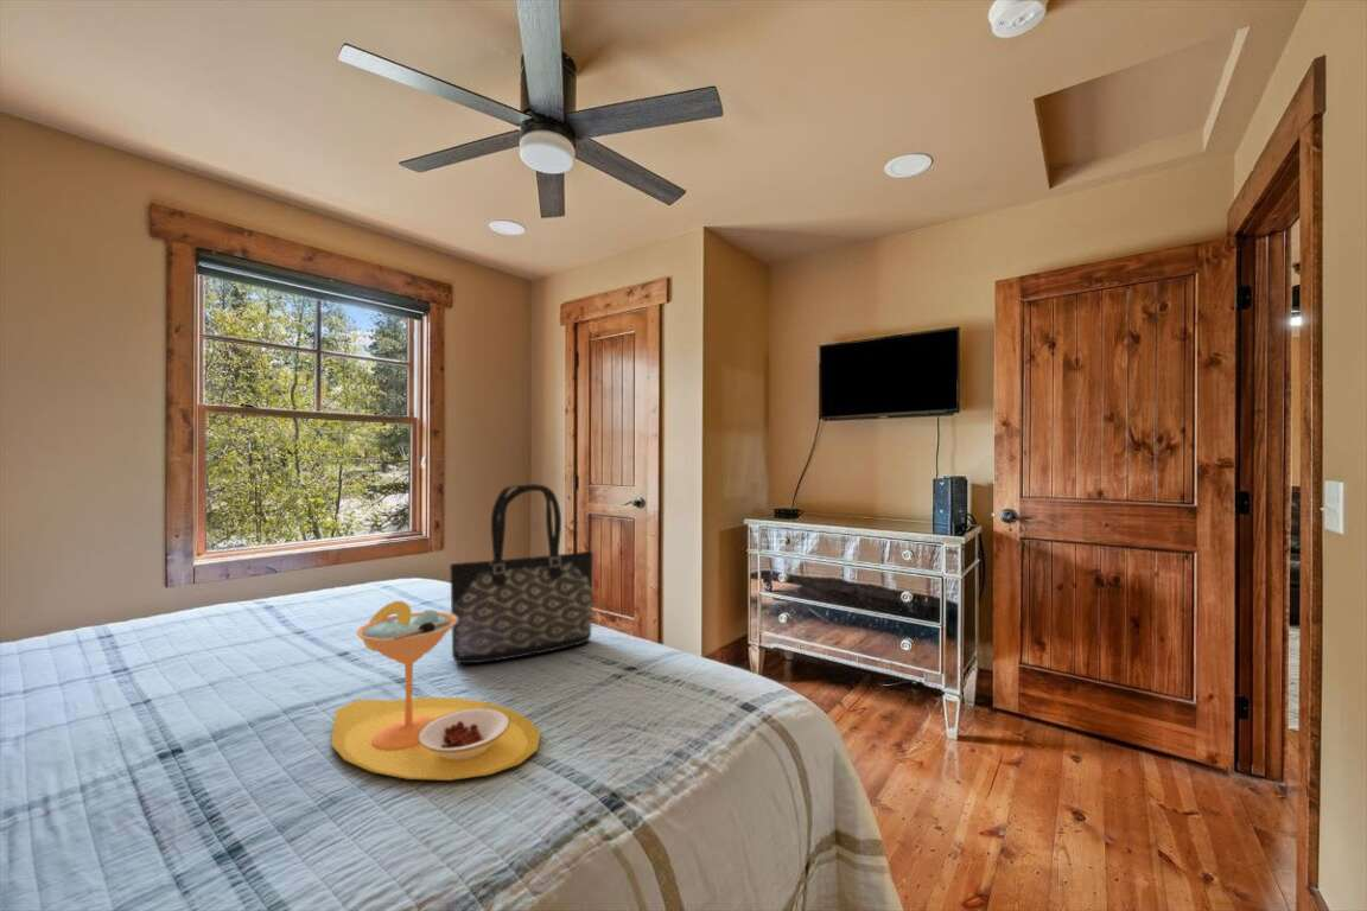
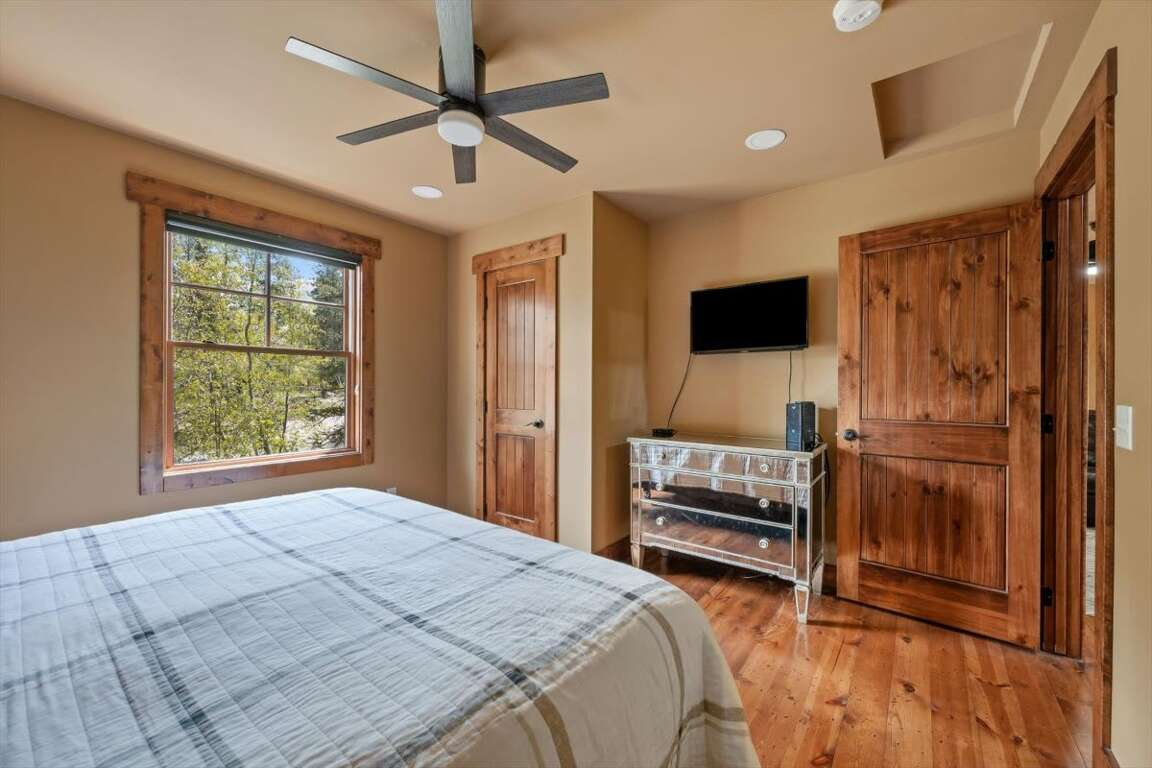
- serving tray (412, 674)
- tote bag (526, 567)
